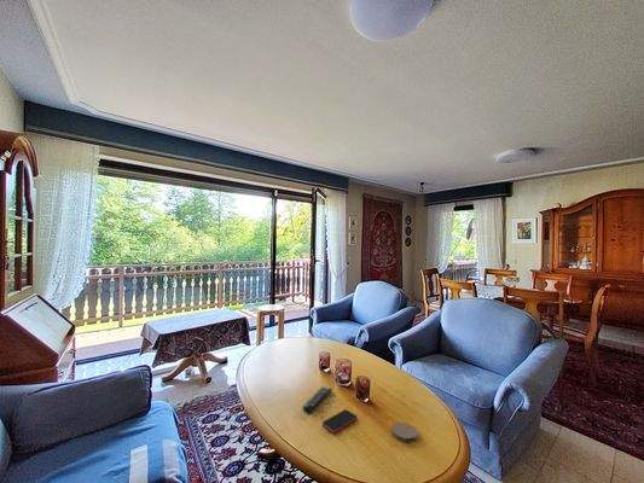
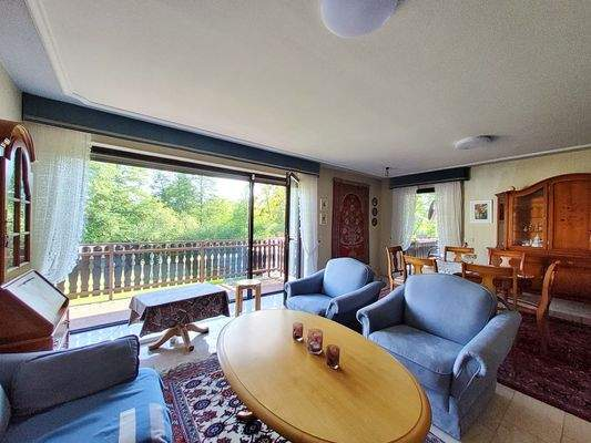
- smartphone (340, 420)
- remote control (318, 397)
- coaster (404, 431)
